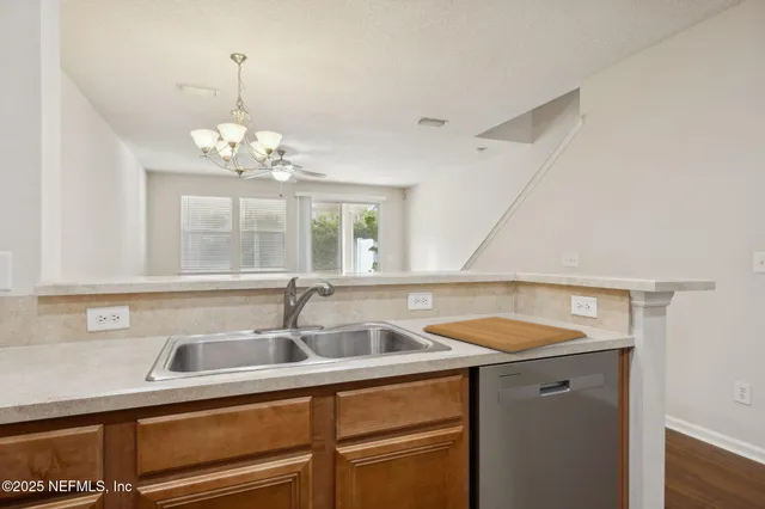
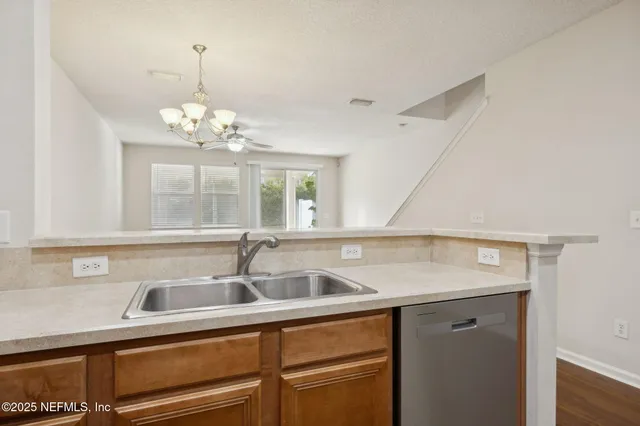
- chopping board (501, 330)
